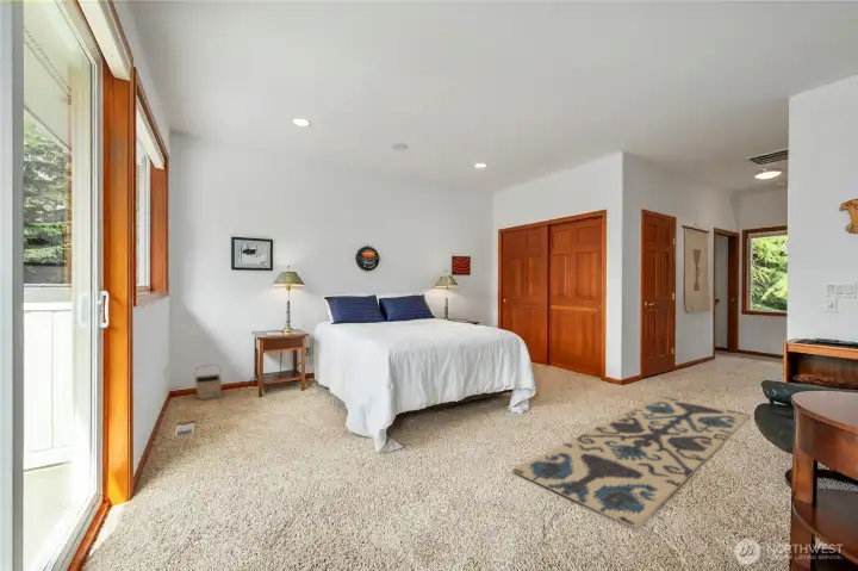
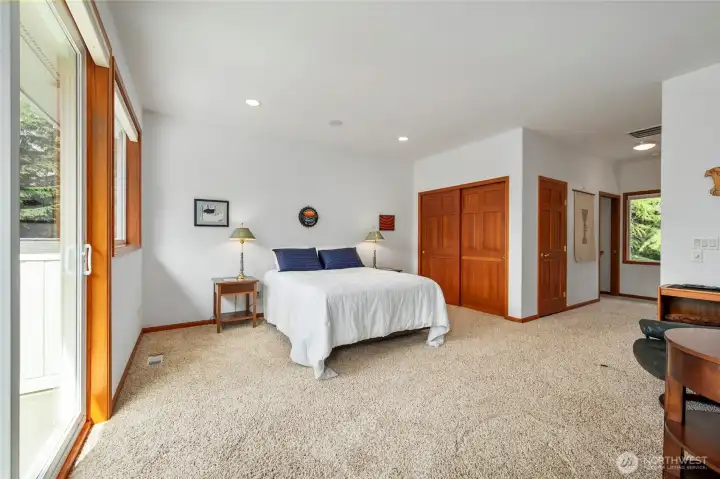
- basket (207, 380)
- rug (652, 437)
